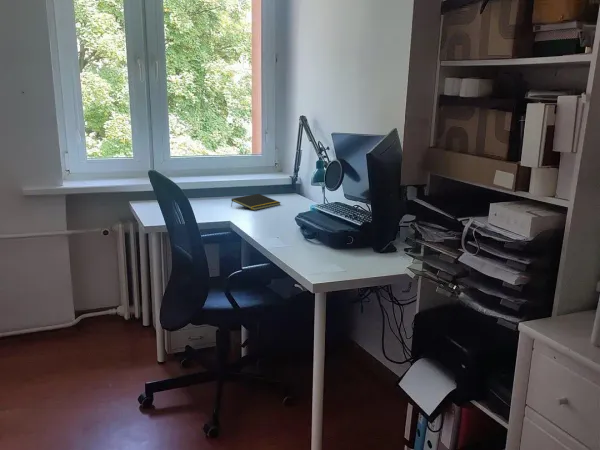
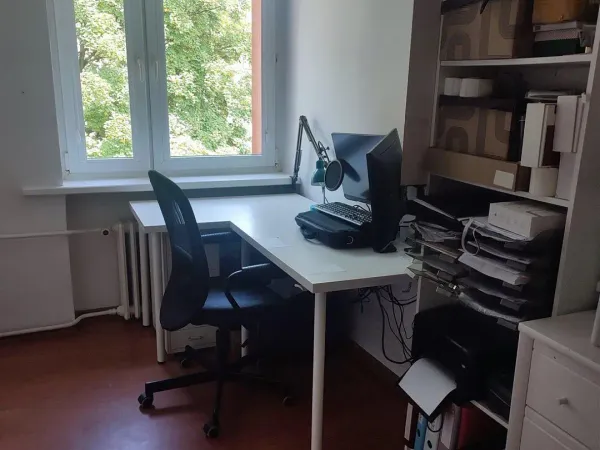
- notepad (256, 201)
